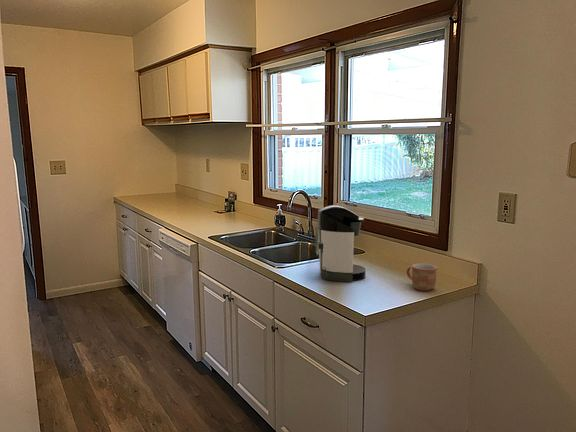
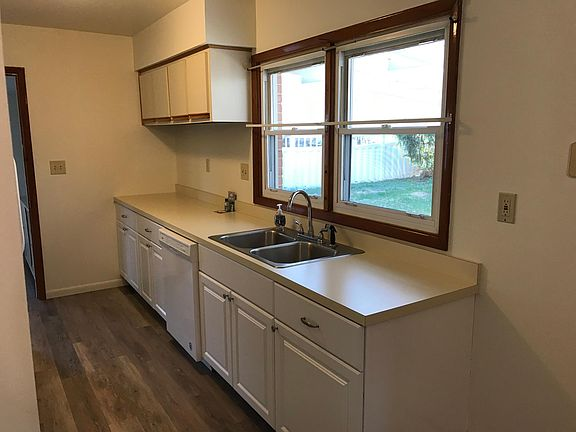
- coffee maker (340, 244)
- mug (420, 276)
